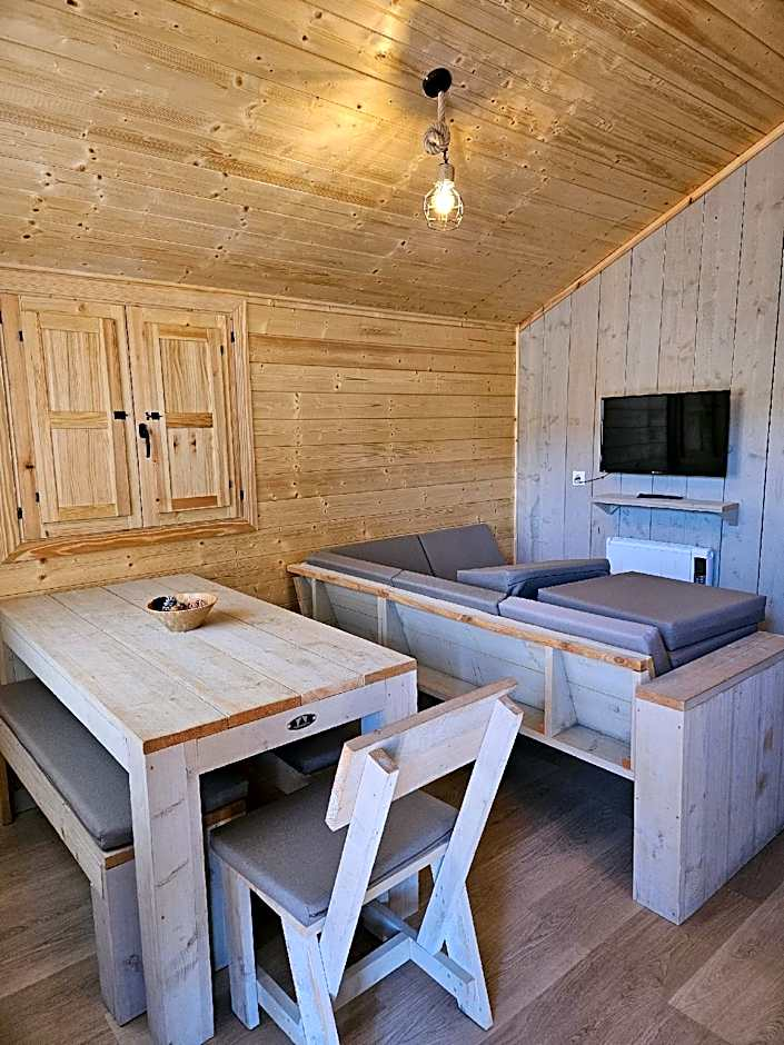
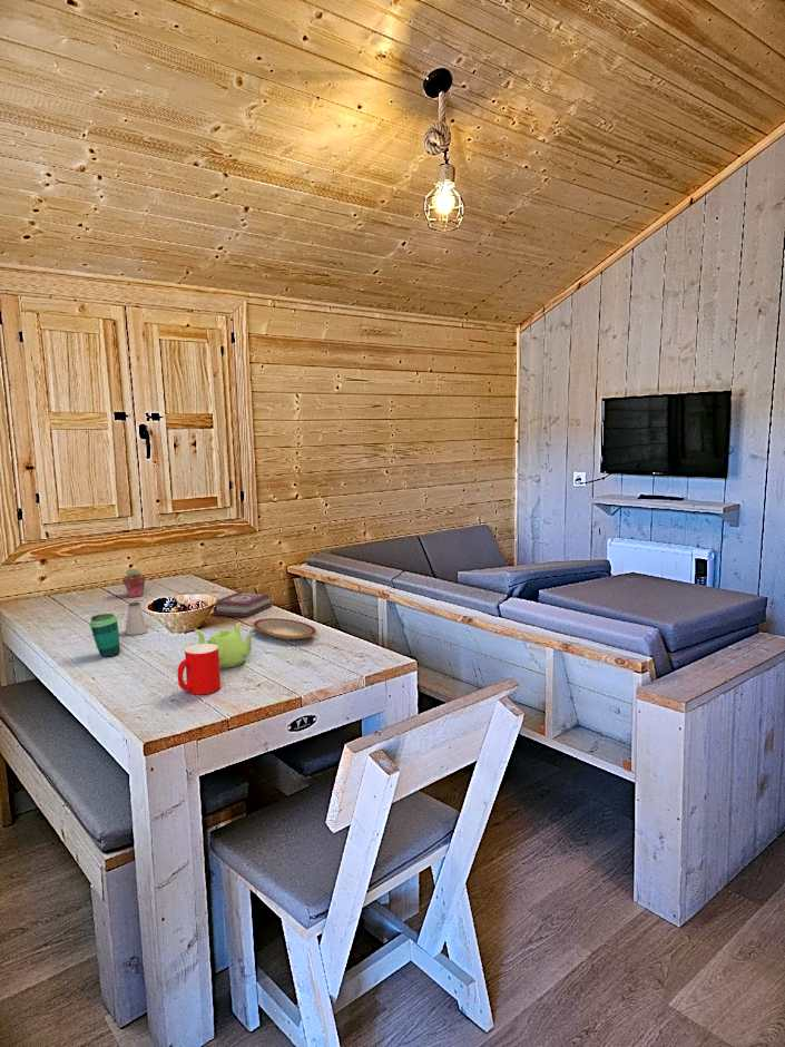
+ book (243, 603)
+ plate (284, 630)
+ cup (197, 671)
+ teapot (225, 645)
+ potted succulent (134, 581)
+ cup (105, 635)
+ saltshaker (135, 617)
